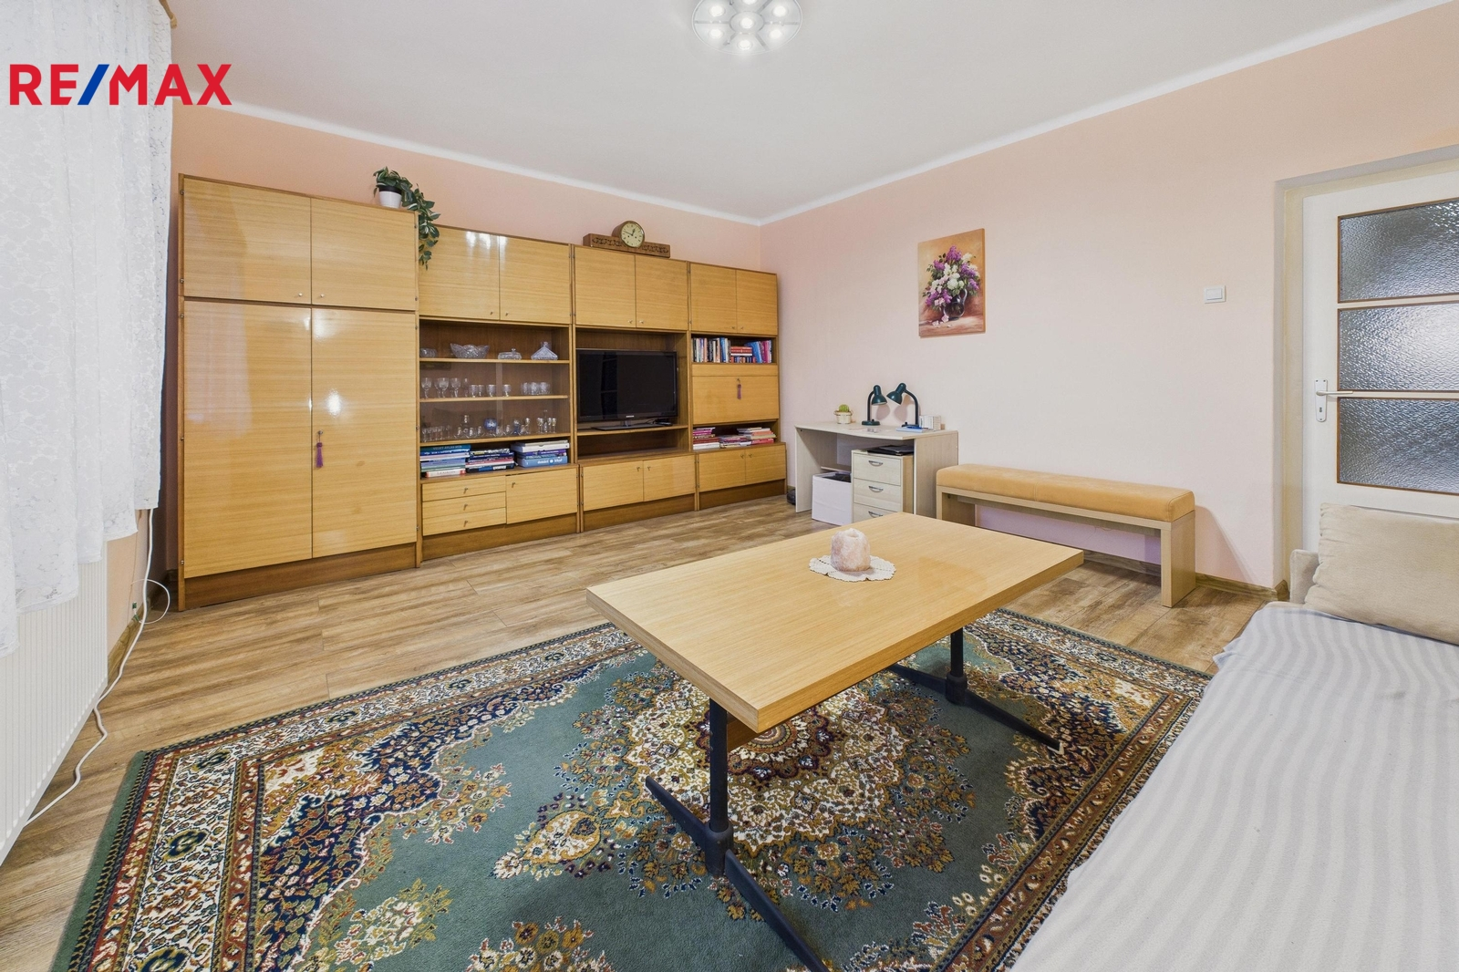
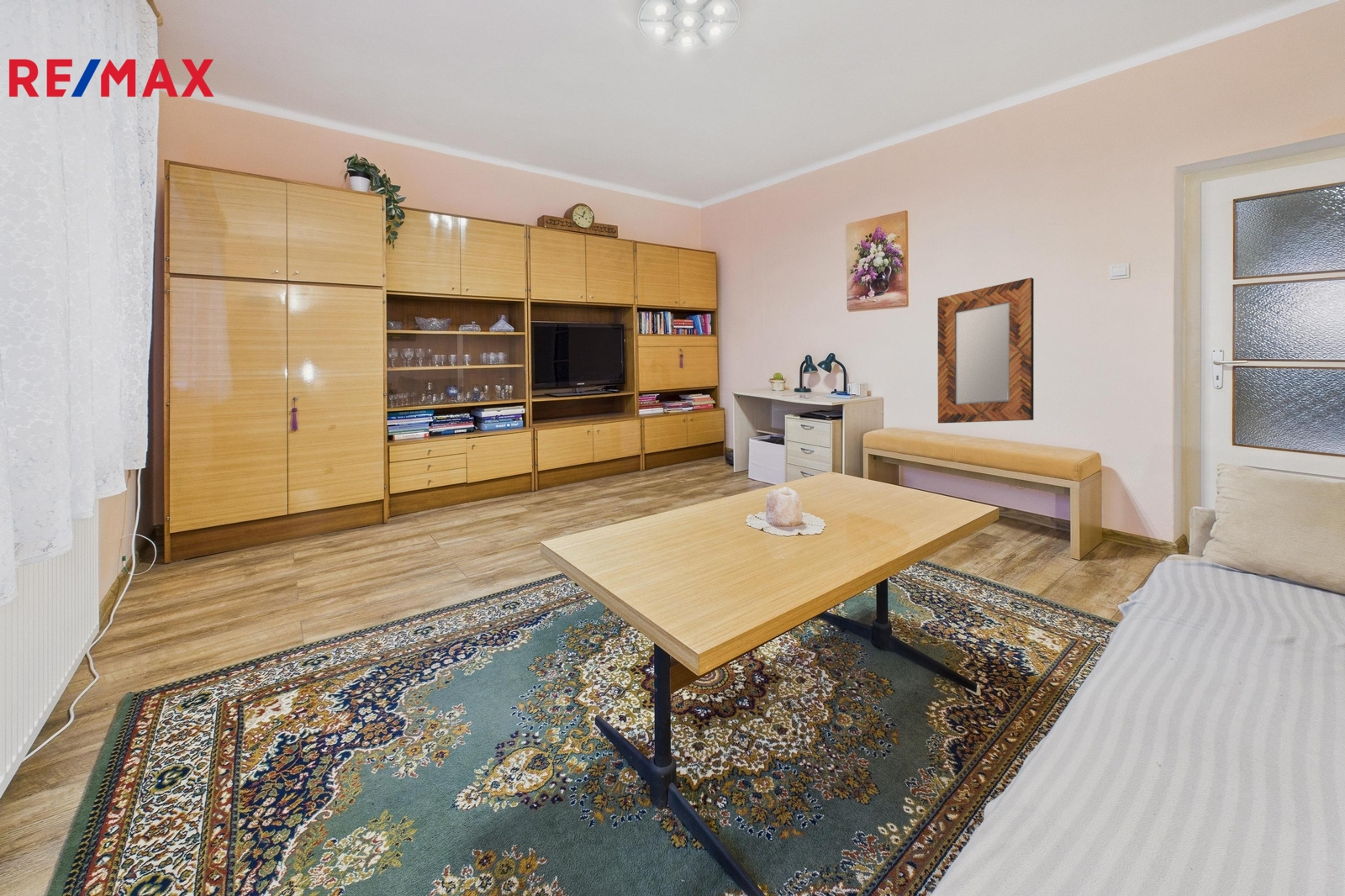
+ home mirror (982, 355)
